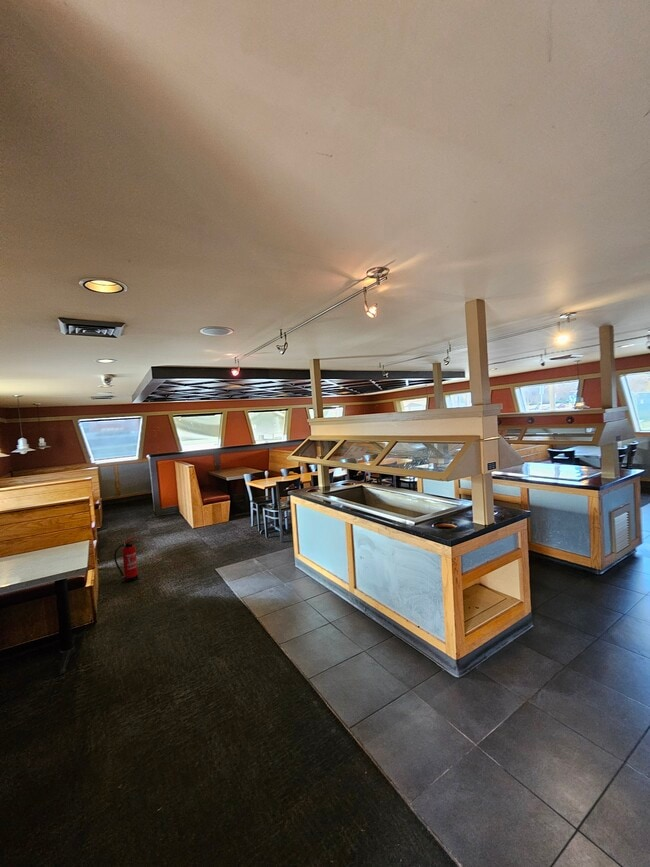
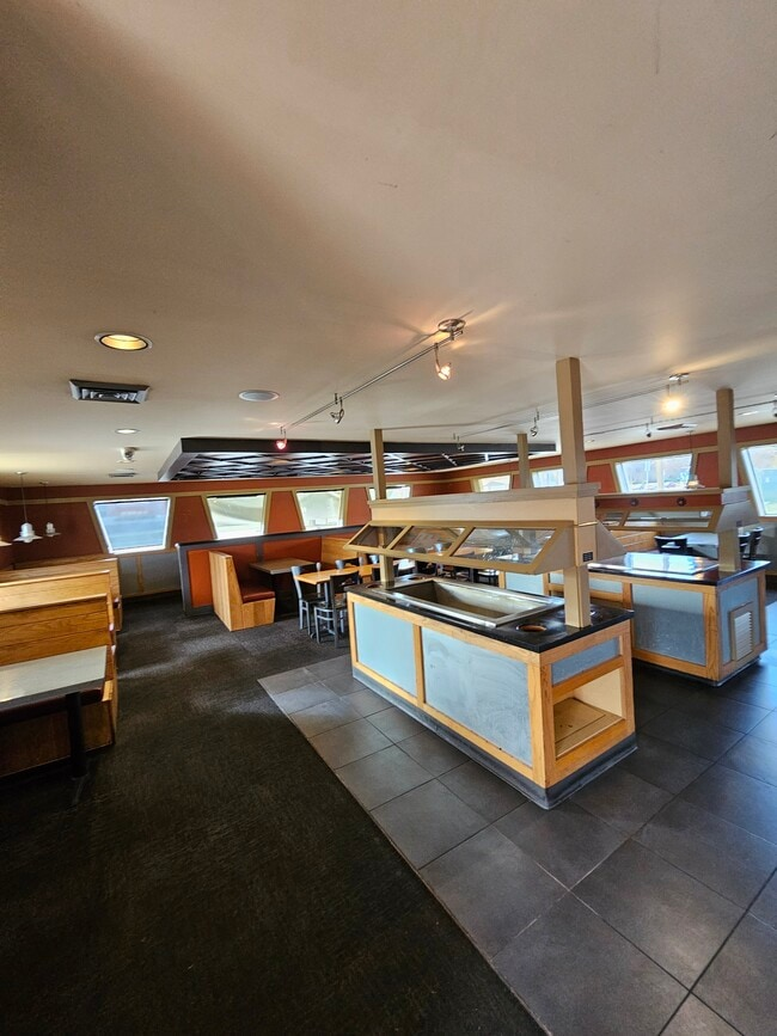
- fire extinguisher (126, 559)
